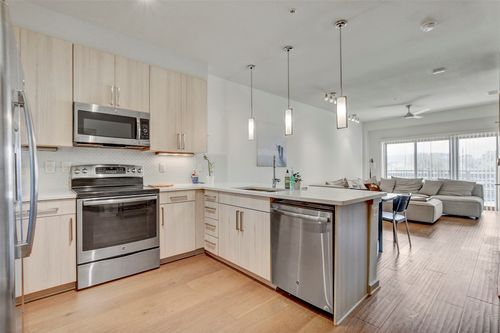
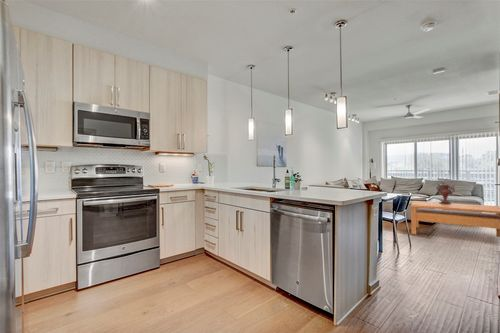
+ coffee table (455, 220)
+ decorative urn (445, 193)
